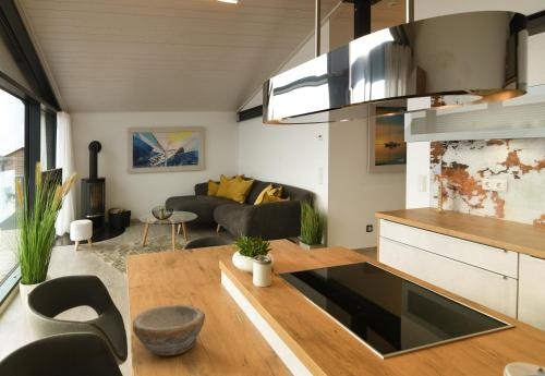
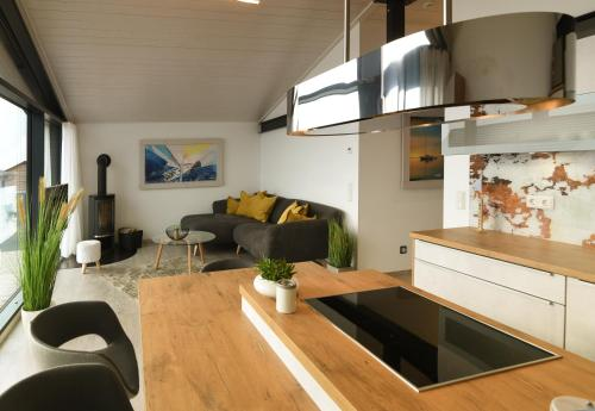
- bowl (169, 330)
